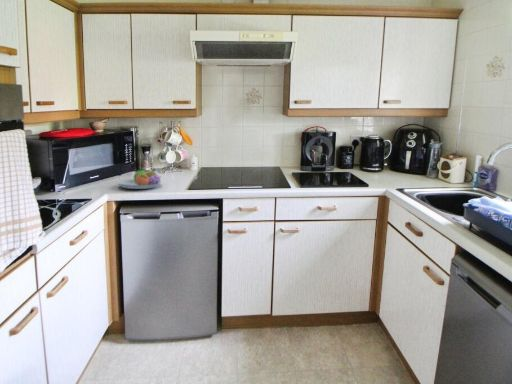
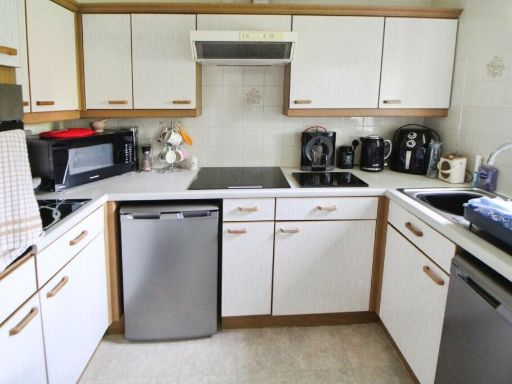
- fruit bowl (140, 177)
